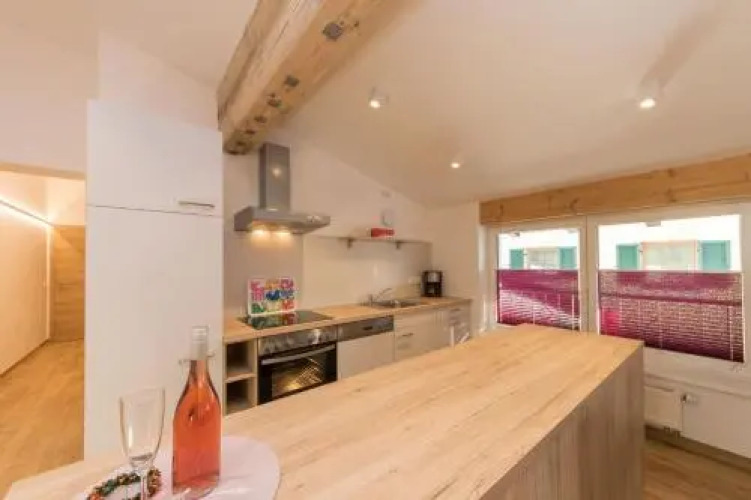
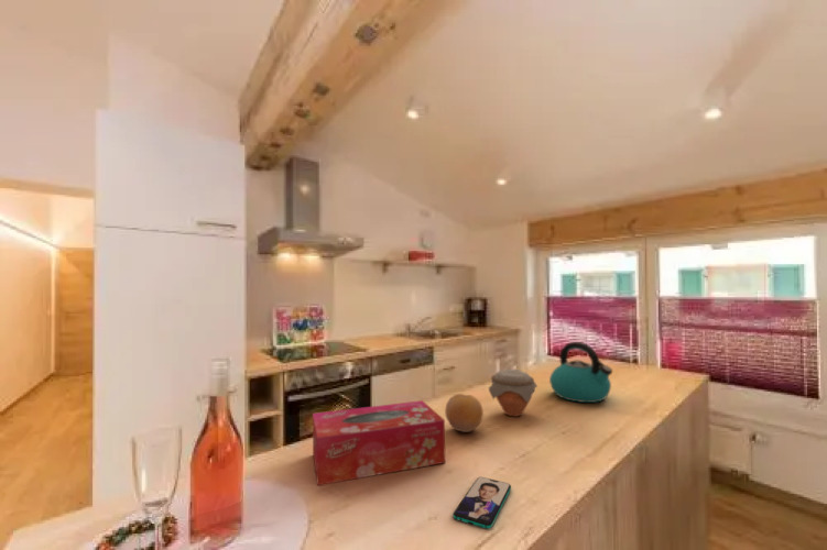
+ tissue box (377, 437)
+ kettle (581, 370)
+ smartphone (483, 499)
+ jar (513, 393)
+ fruit (464, 413)
